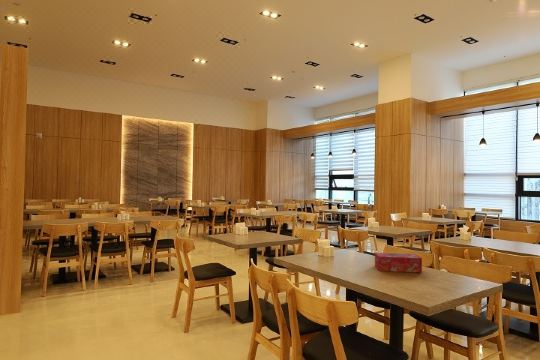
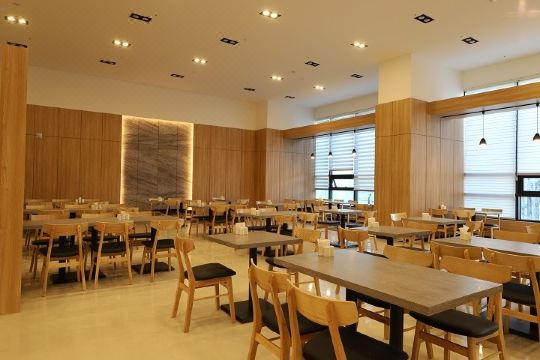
- tissue box (397, 262)
